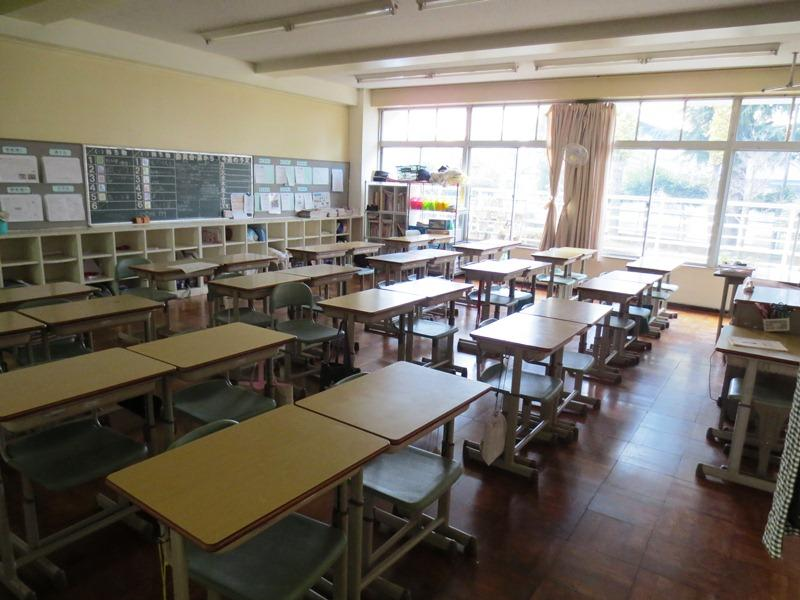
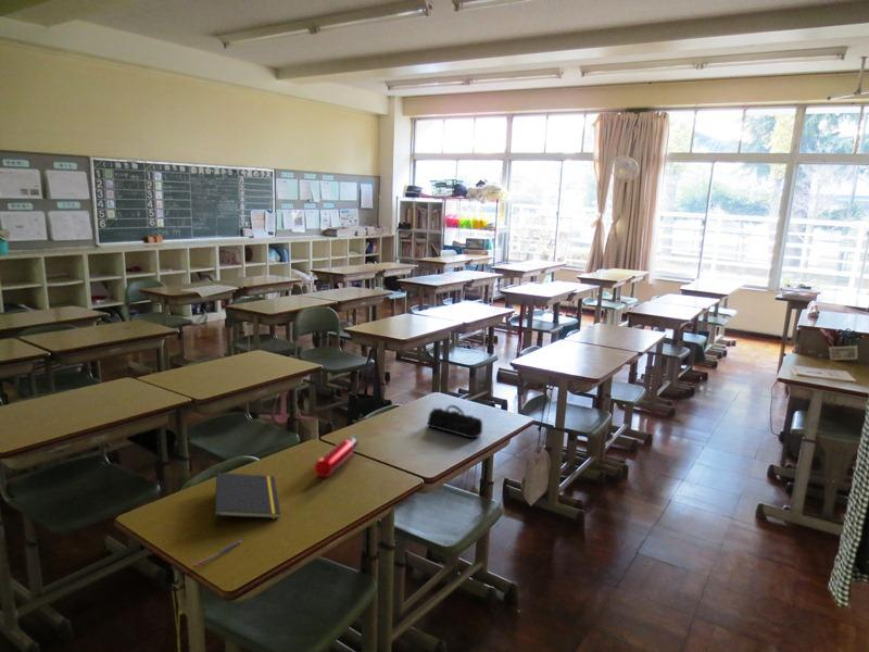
+ pencil case (455, 417)
+ pen (218, 553)
+ notepad (247, 493)
+ water bottle (340, 453)
